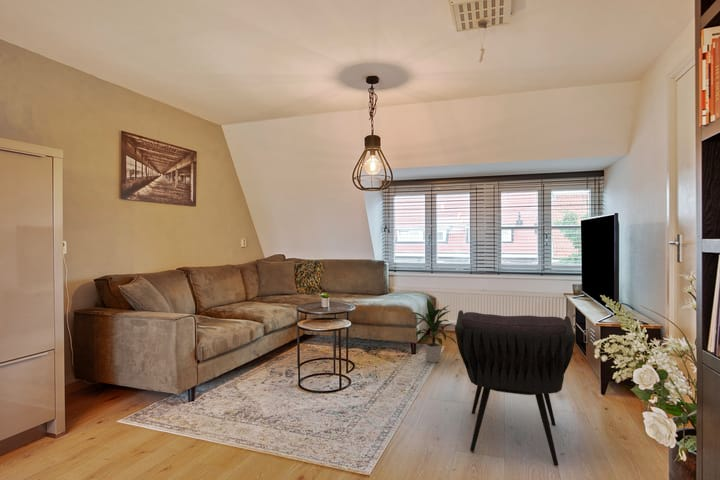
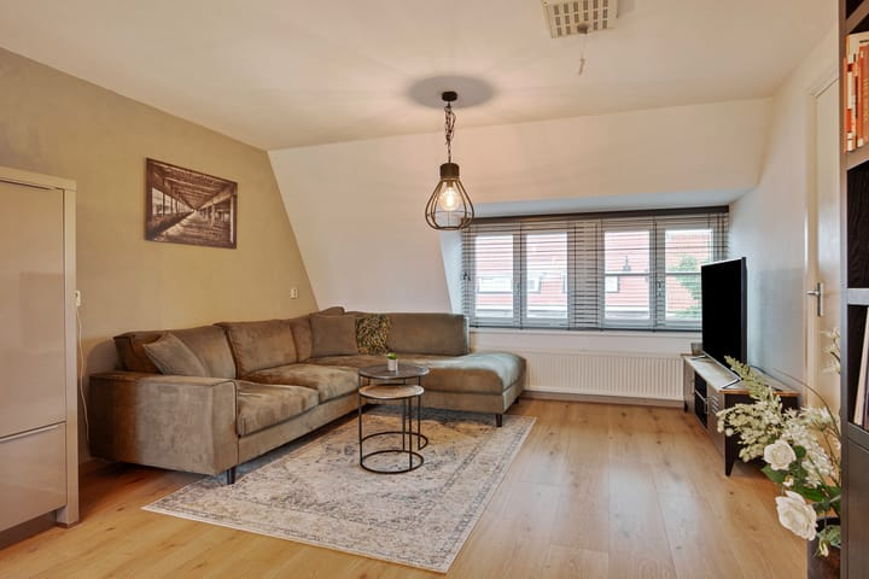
- indoor plant (435, 330)
- armchair (512, 374)
